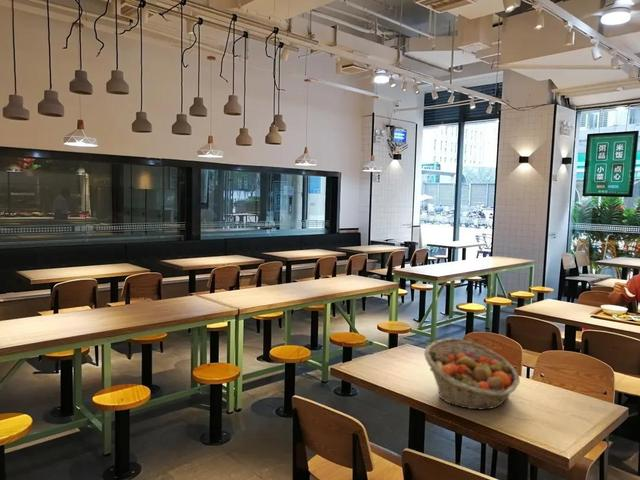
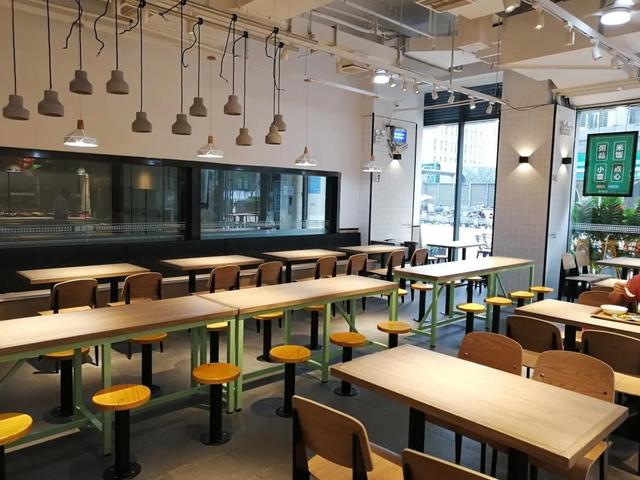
- fruit basket (470, 372)
